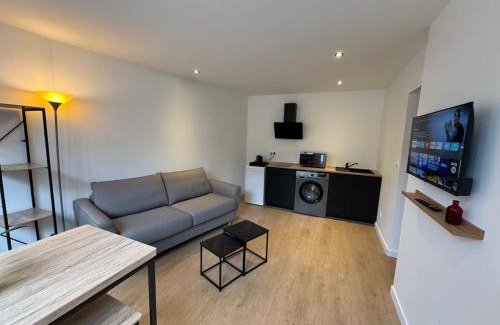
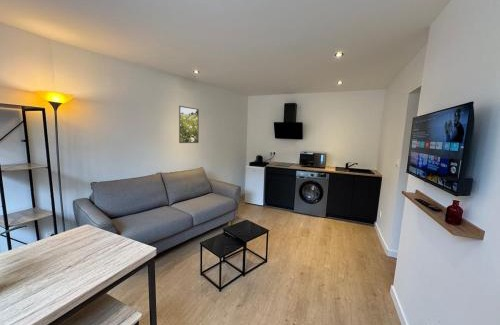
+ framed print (189, 125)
